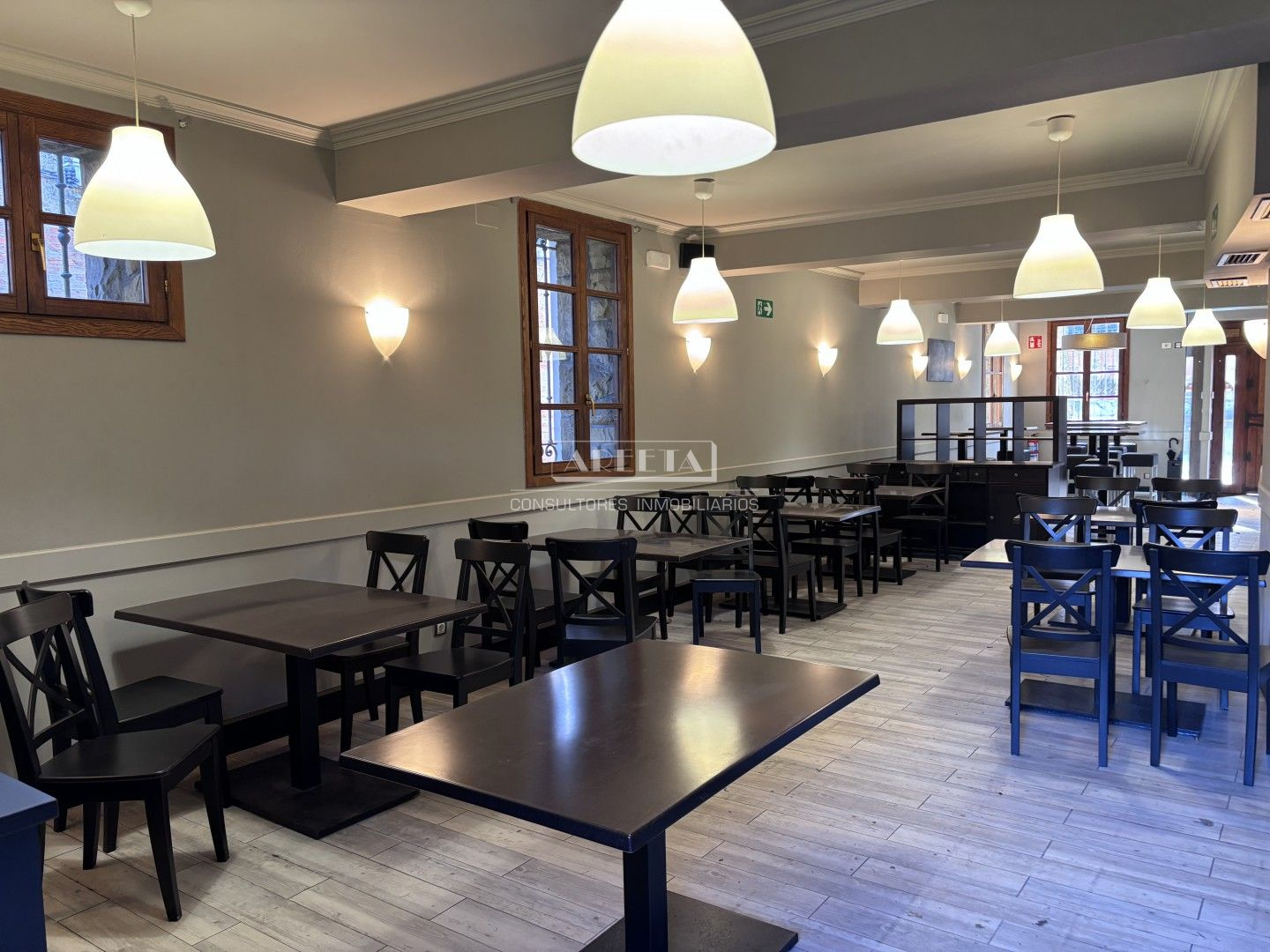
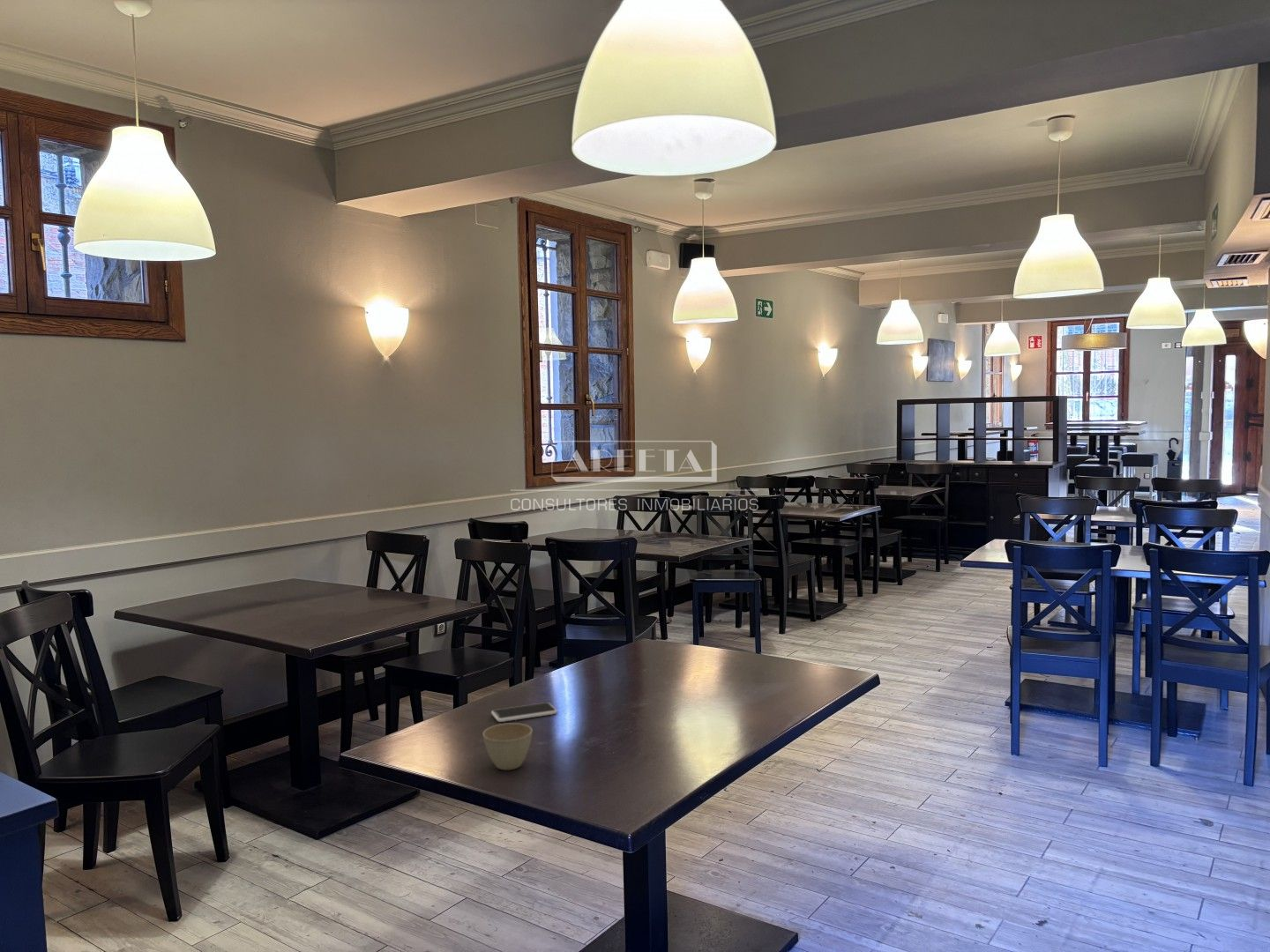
+ flower pot (508, 747)
+ smartphone (524, 711)
